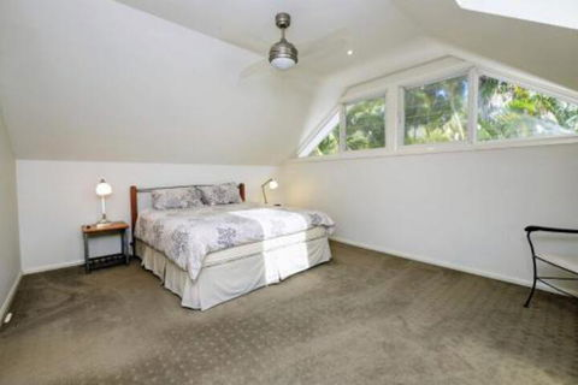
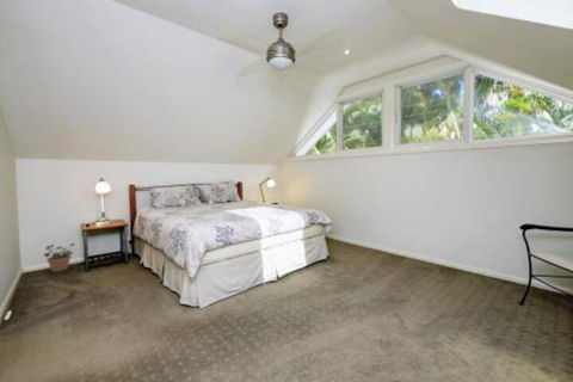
+ potted plant (61, 257)
